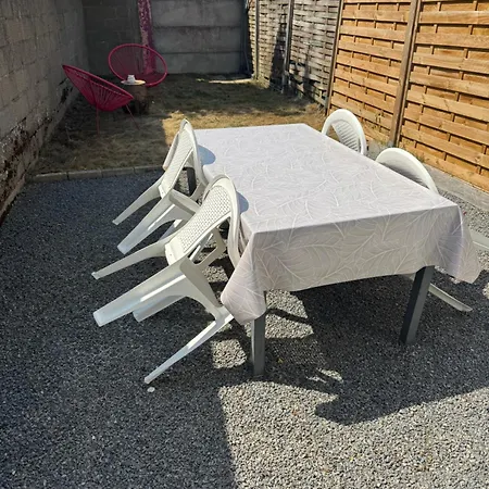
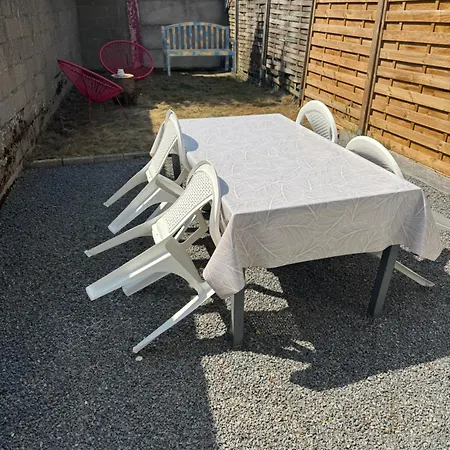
+ garden bench (198, 49)
